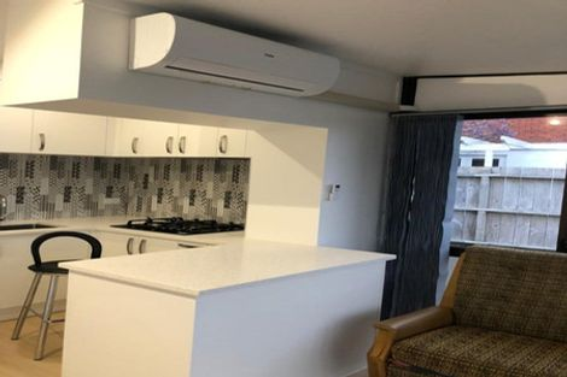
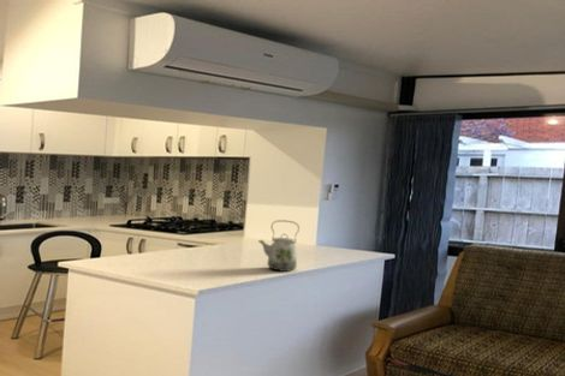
+ kettle (278, 244)
